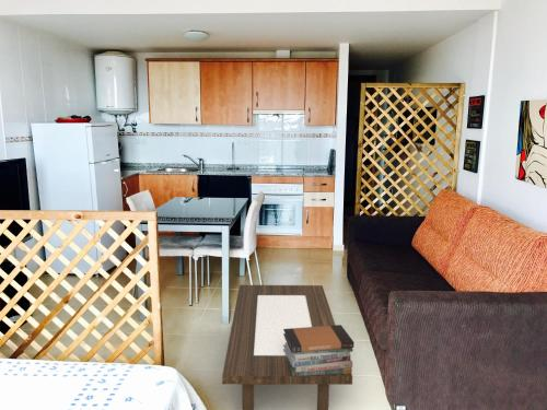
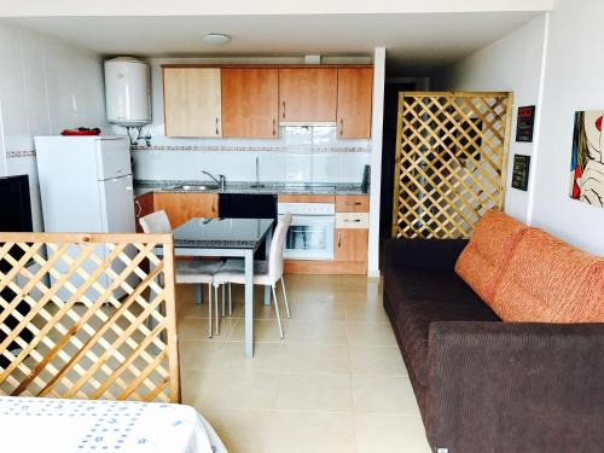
- coffee table (282, 345)
- book stack (316, 350)
